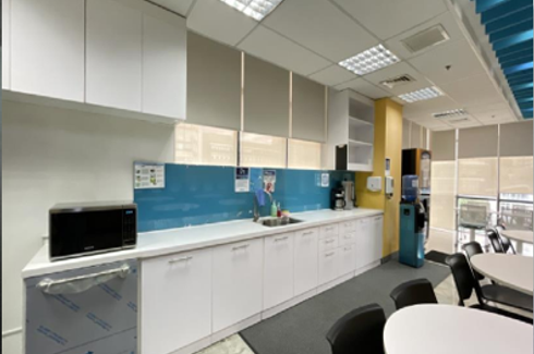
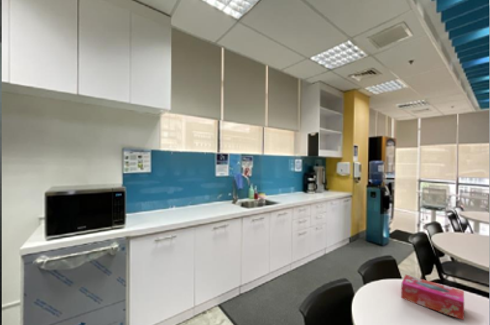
+ tissue box (431, 294)
